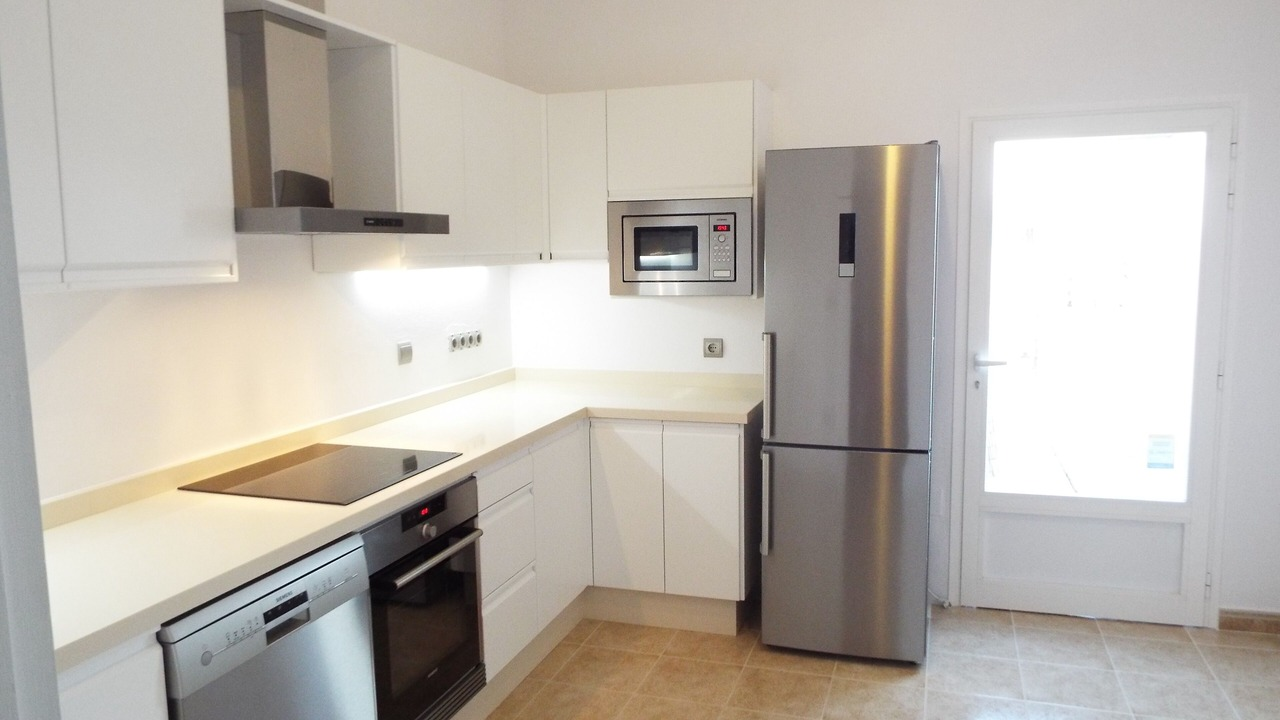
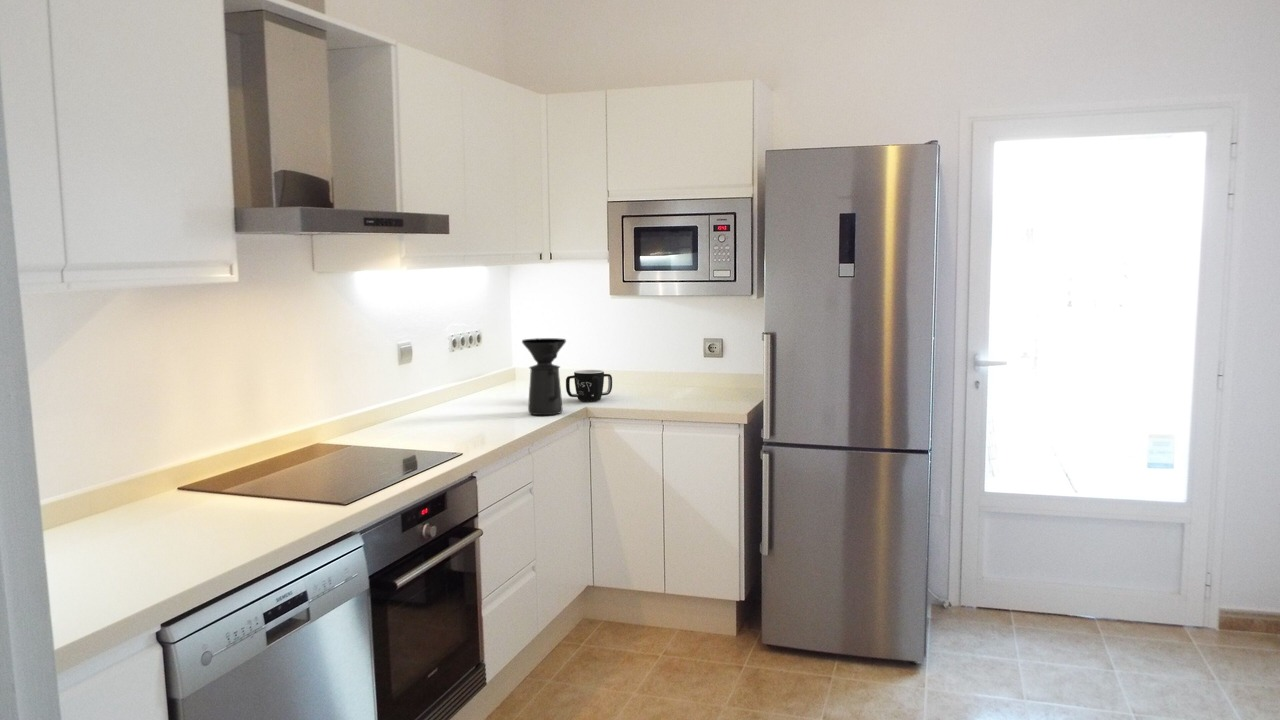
+ mug (589, 385)
+ coffee maker (544, 376)
